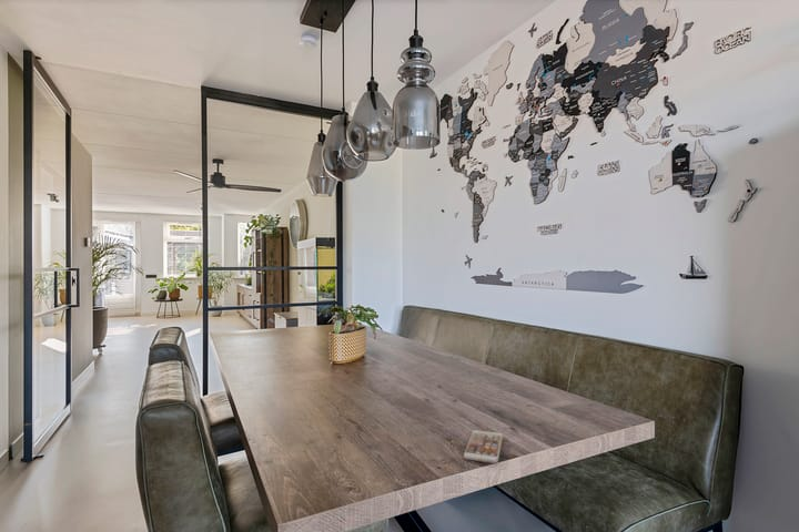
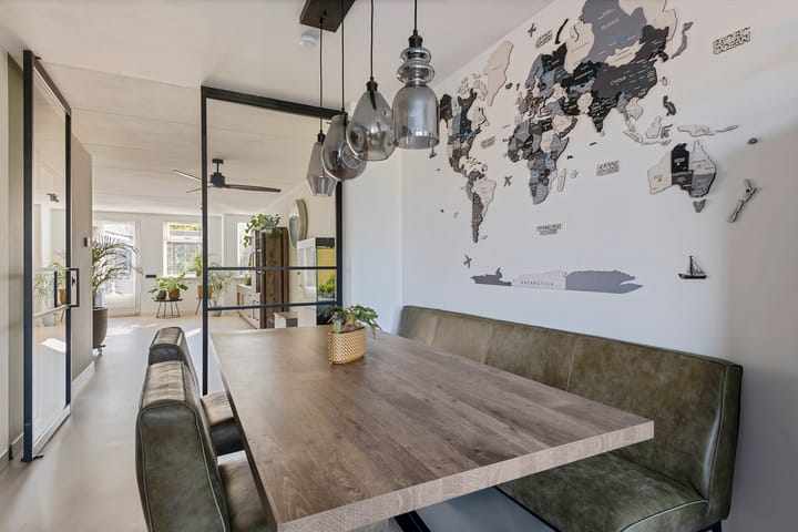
- smartphone (484, 444)
